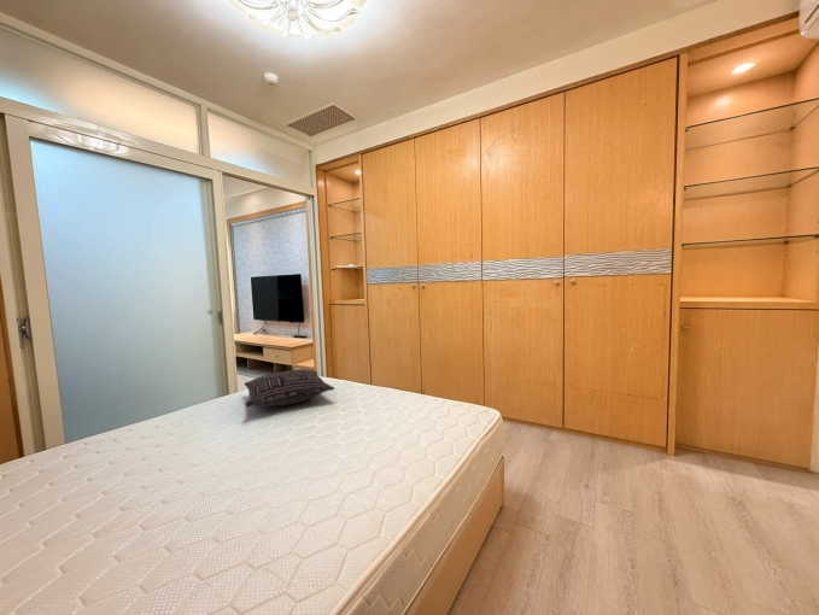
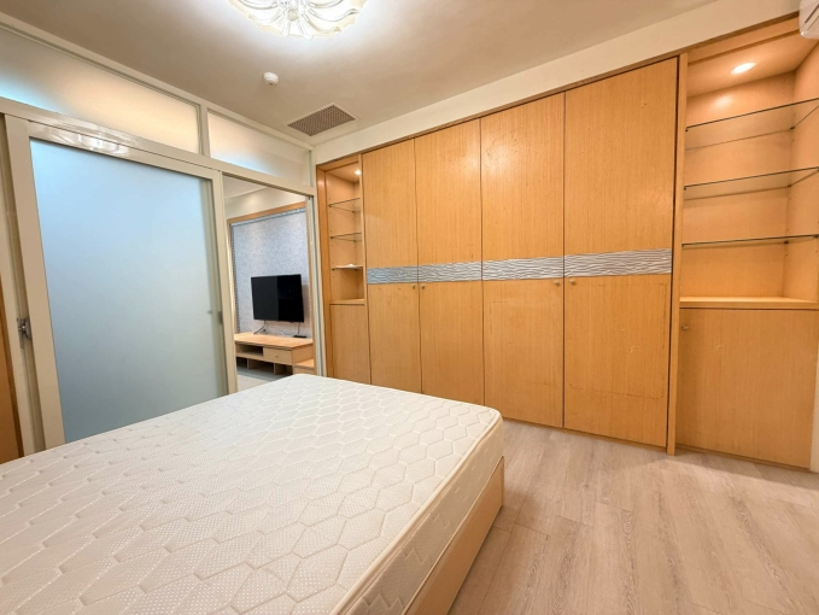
- pillow (286, 386)
